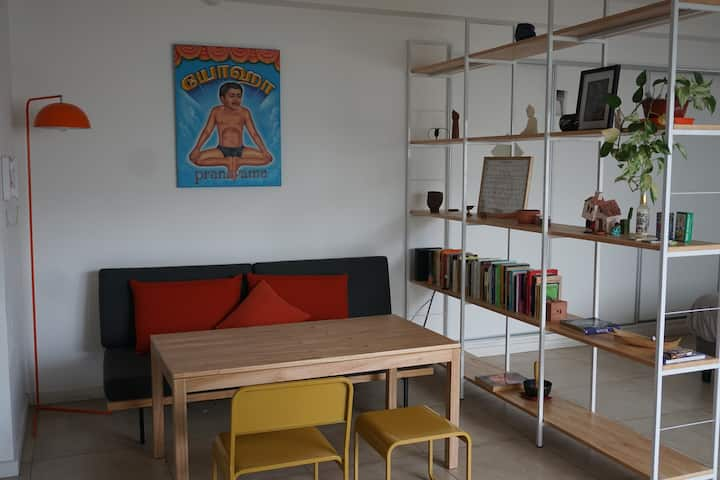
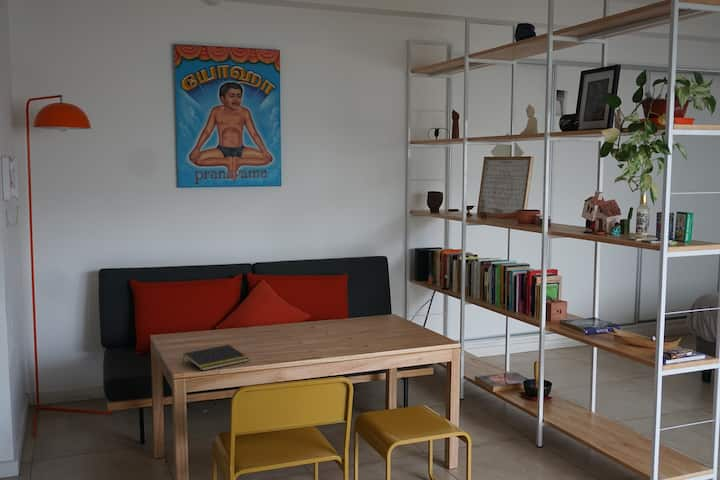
+ notepad (216, 357)
